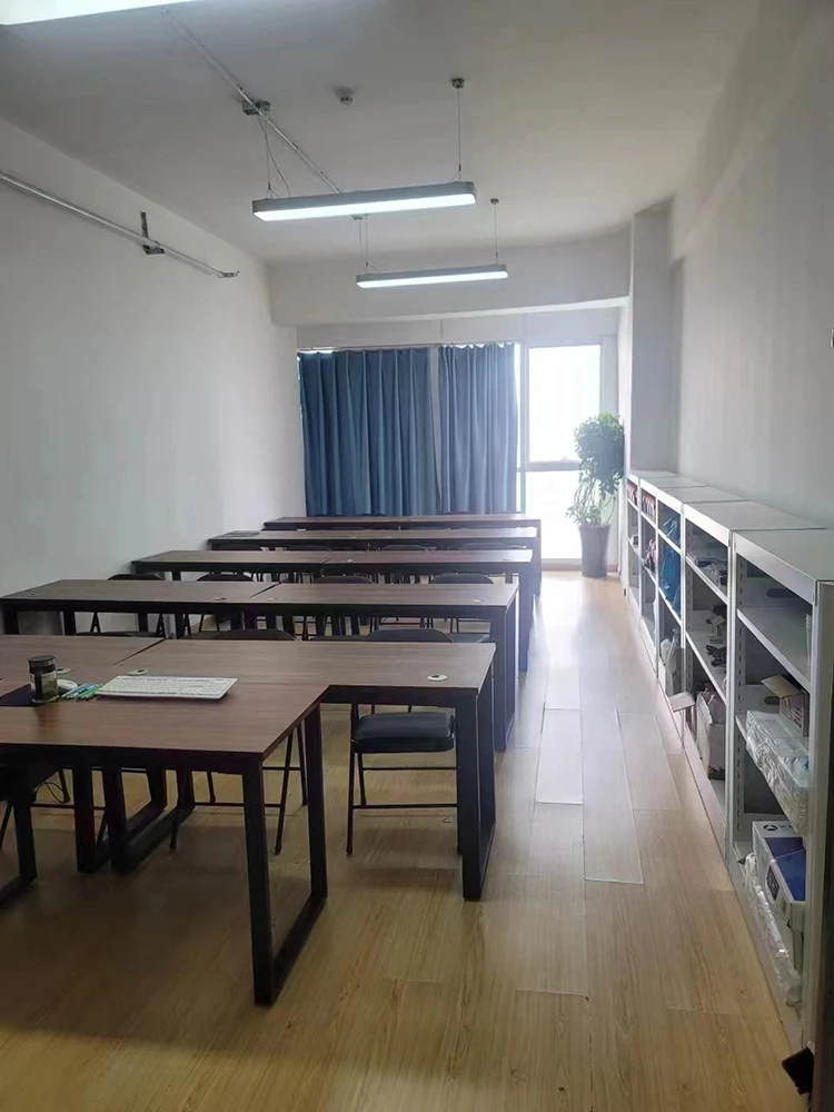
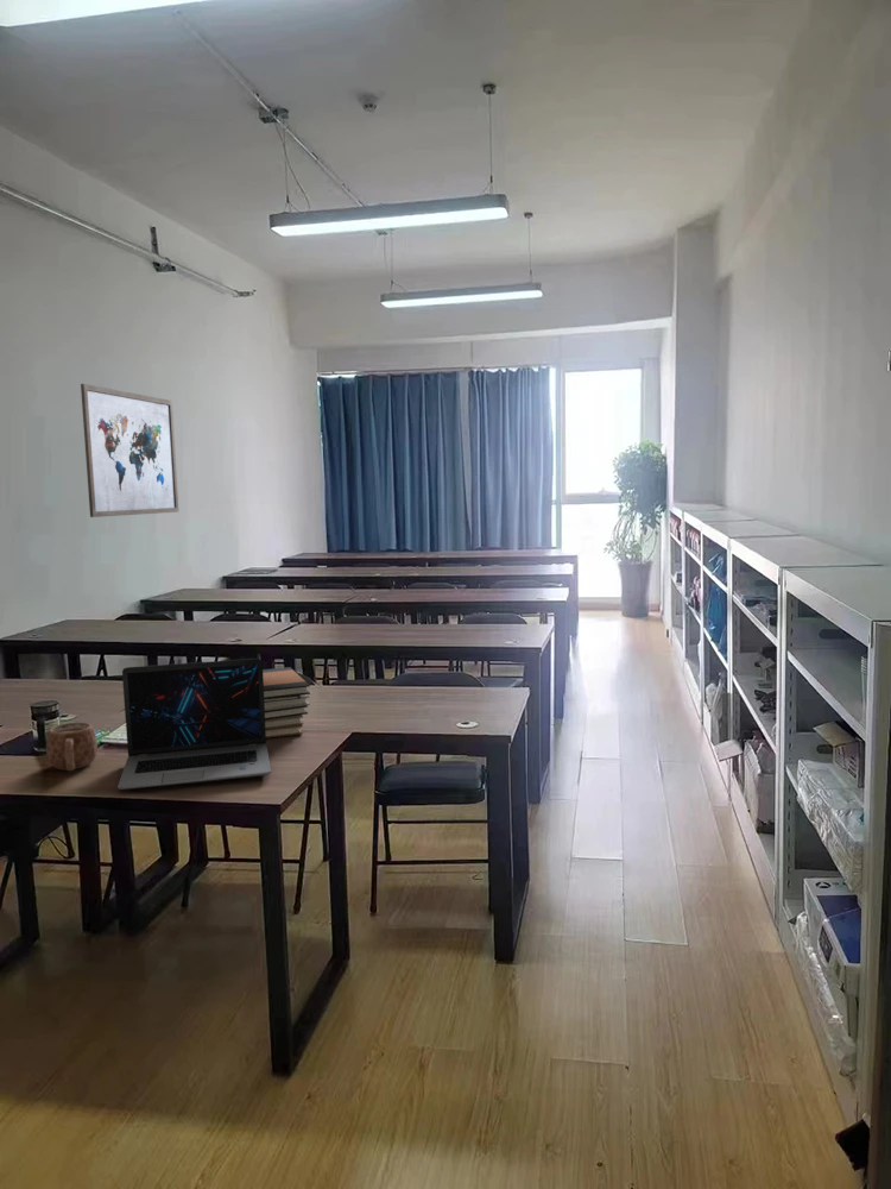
+ book stack (270, 702)
+ laptop (195, 721)
+ mug (71, 748)
+ wall art (134, 454)
